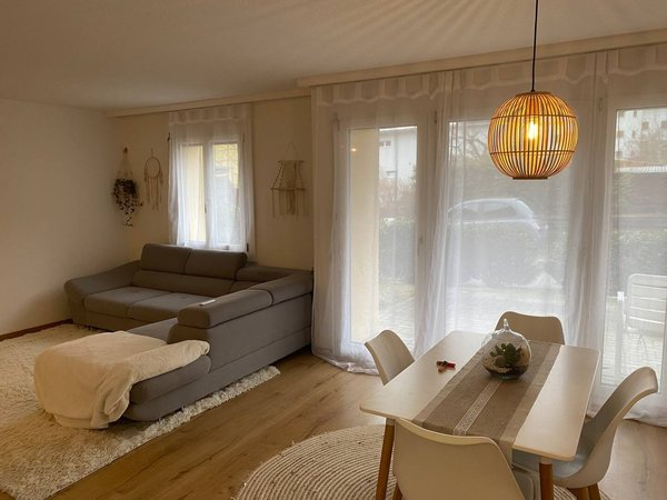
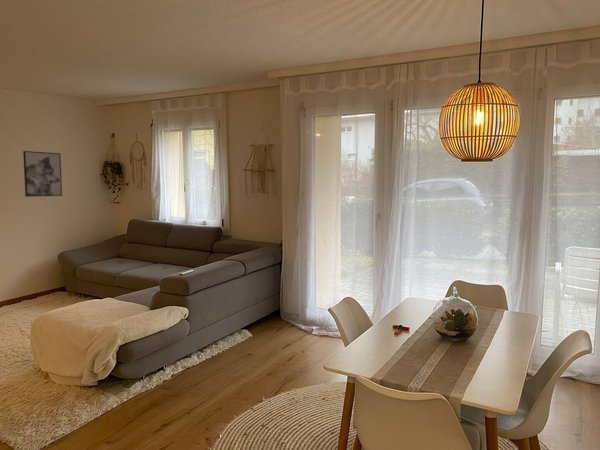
+ wall art (43, 174)
